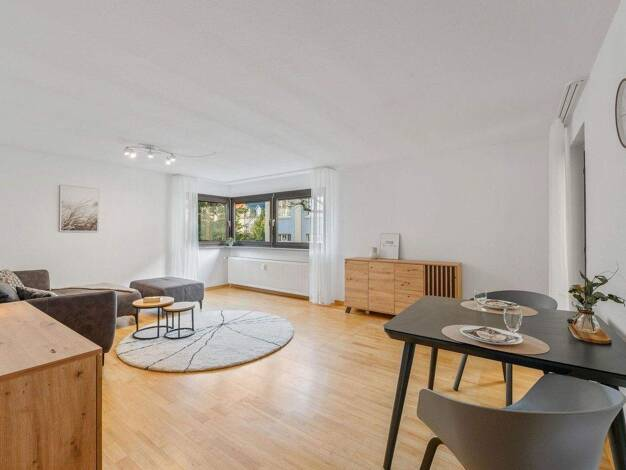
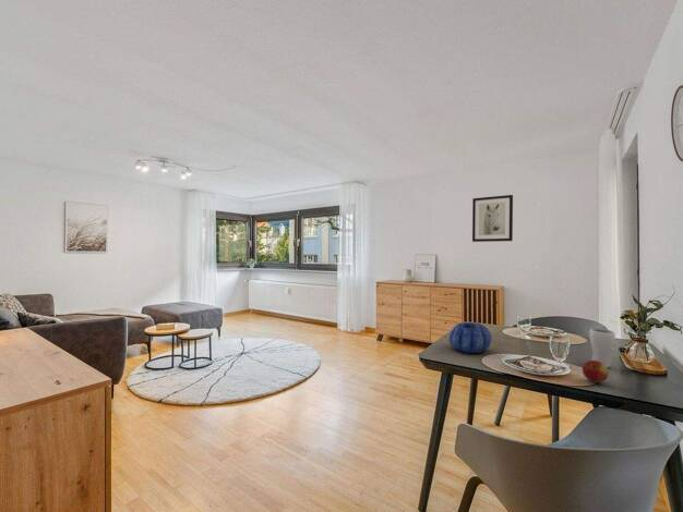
+ drinking glass (601, 348)
+ decorative bowl (469, 337)
+ apple (595, 370)
+ wall art (491, 219)
